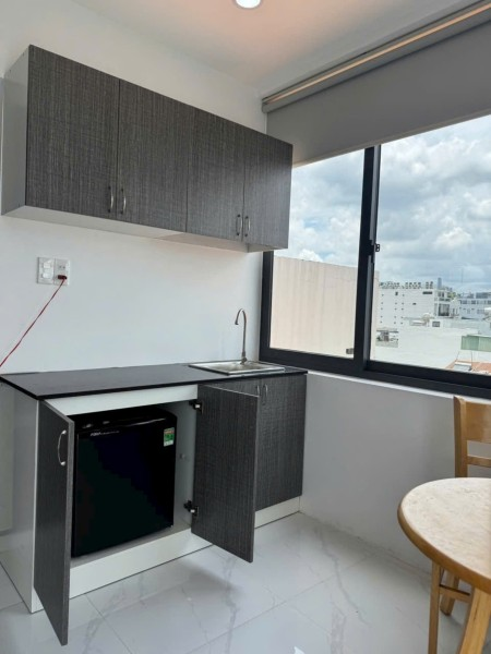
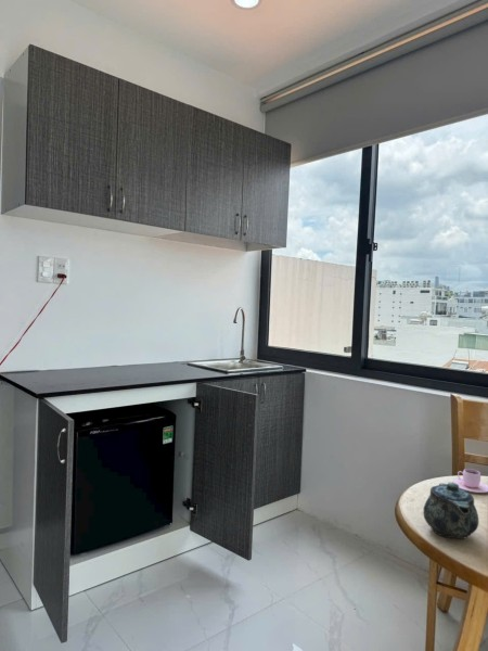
+ teacup (471, 469)
+ chinaware (451, 507)
